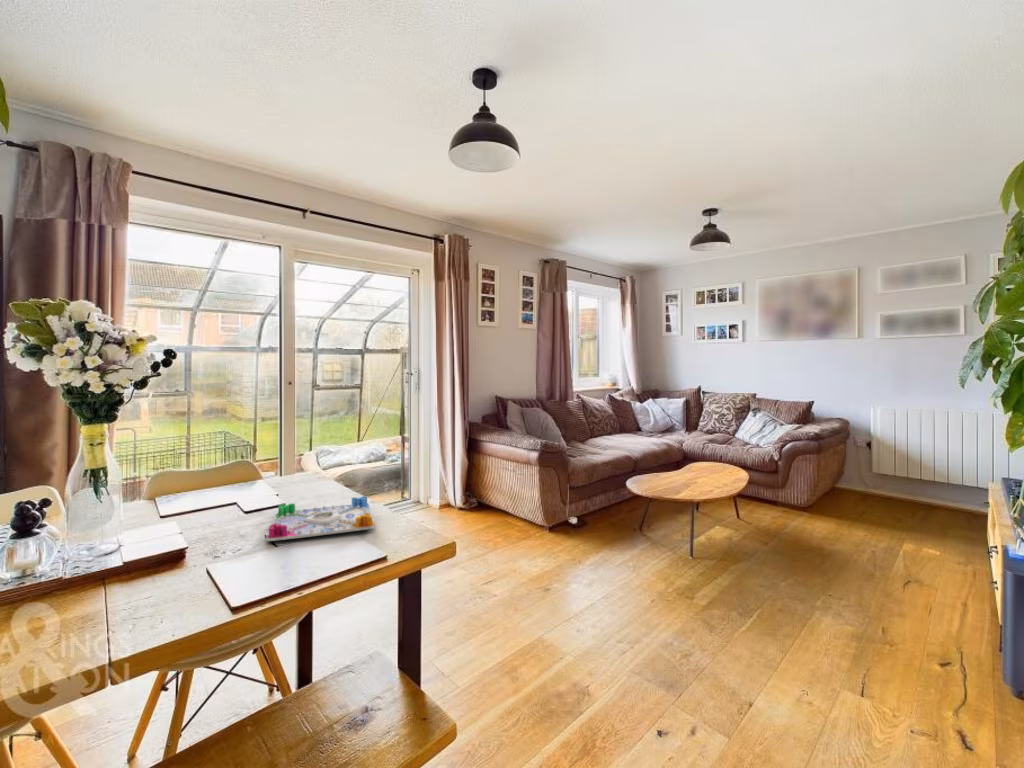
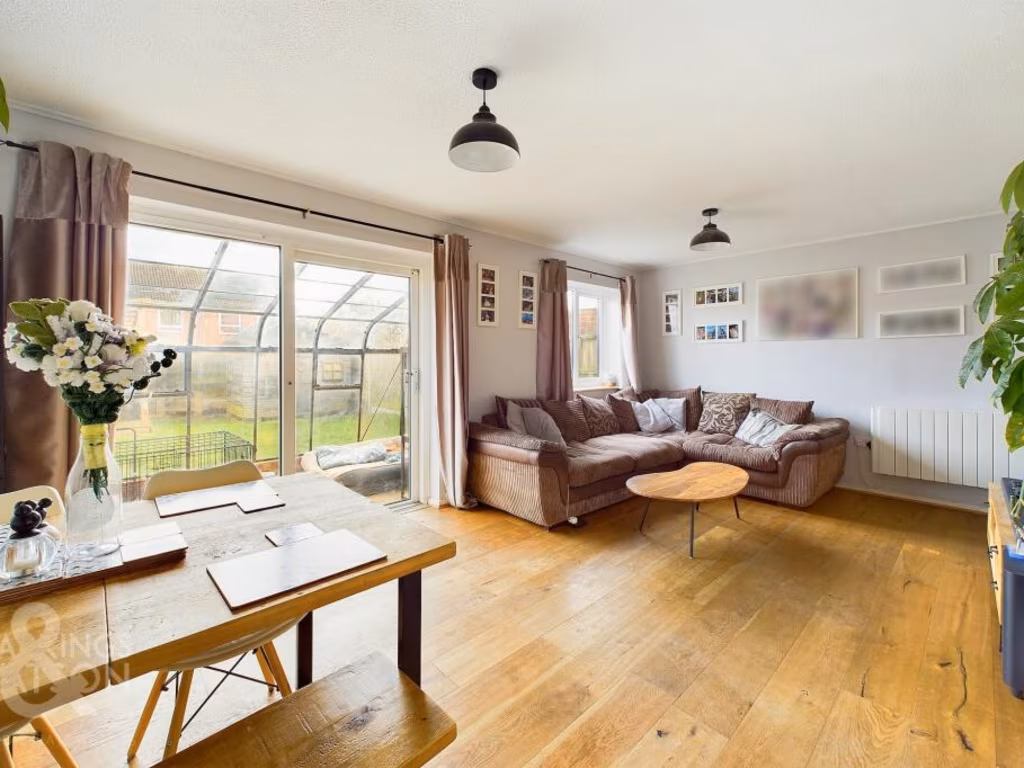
- board game (323, 515)
